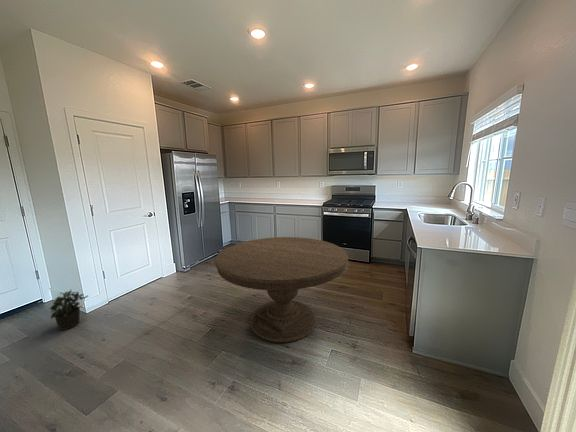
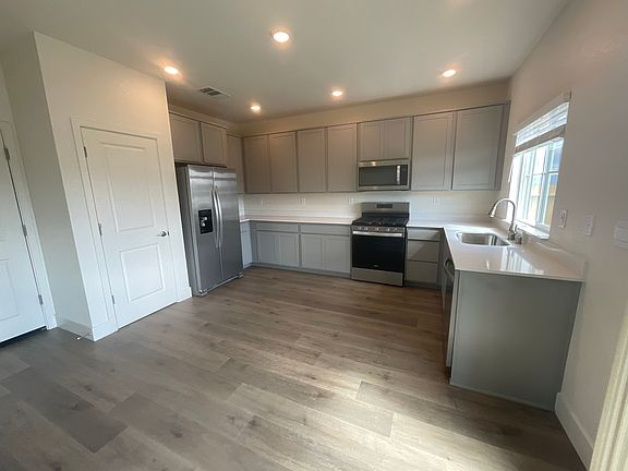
- dining table (282, 287)
- potted plant (69, 308)
